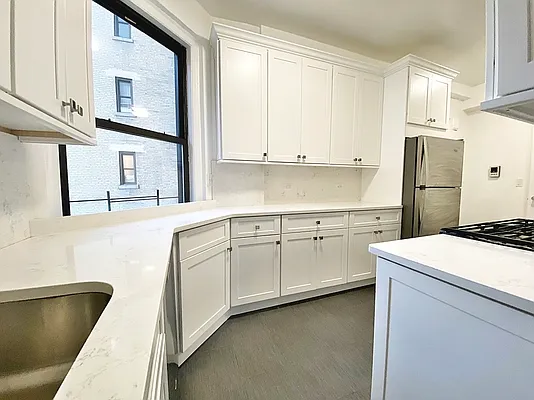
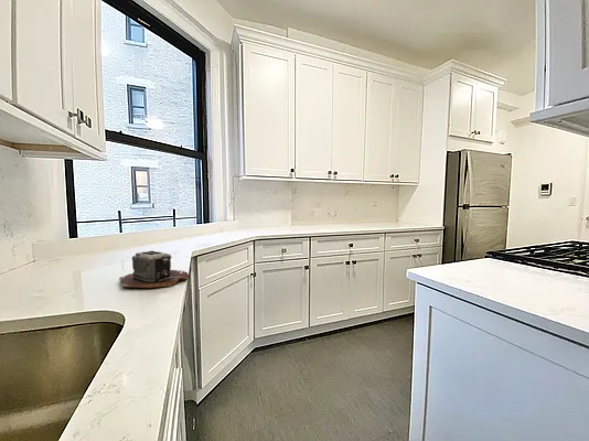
+ toaster (154, 265)
